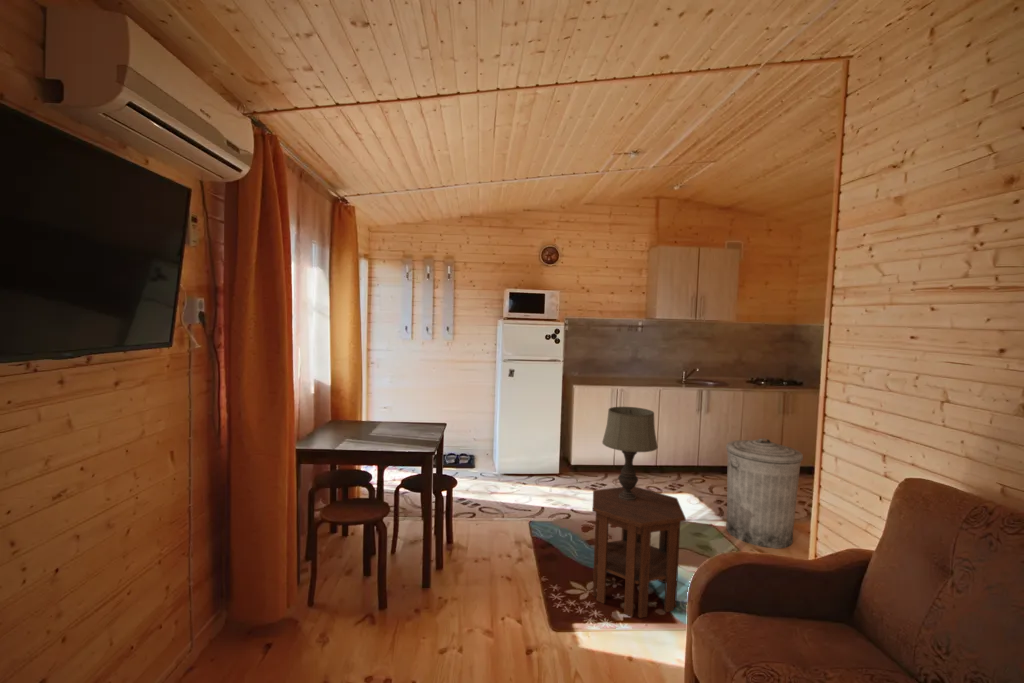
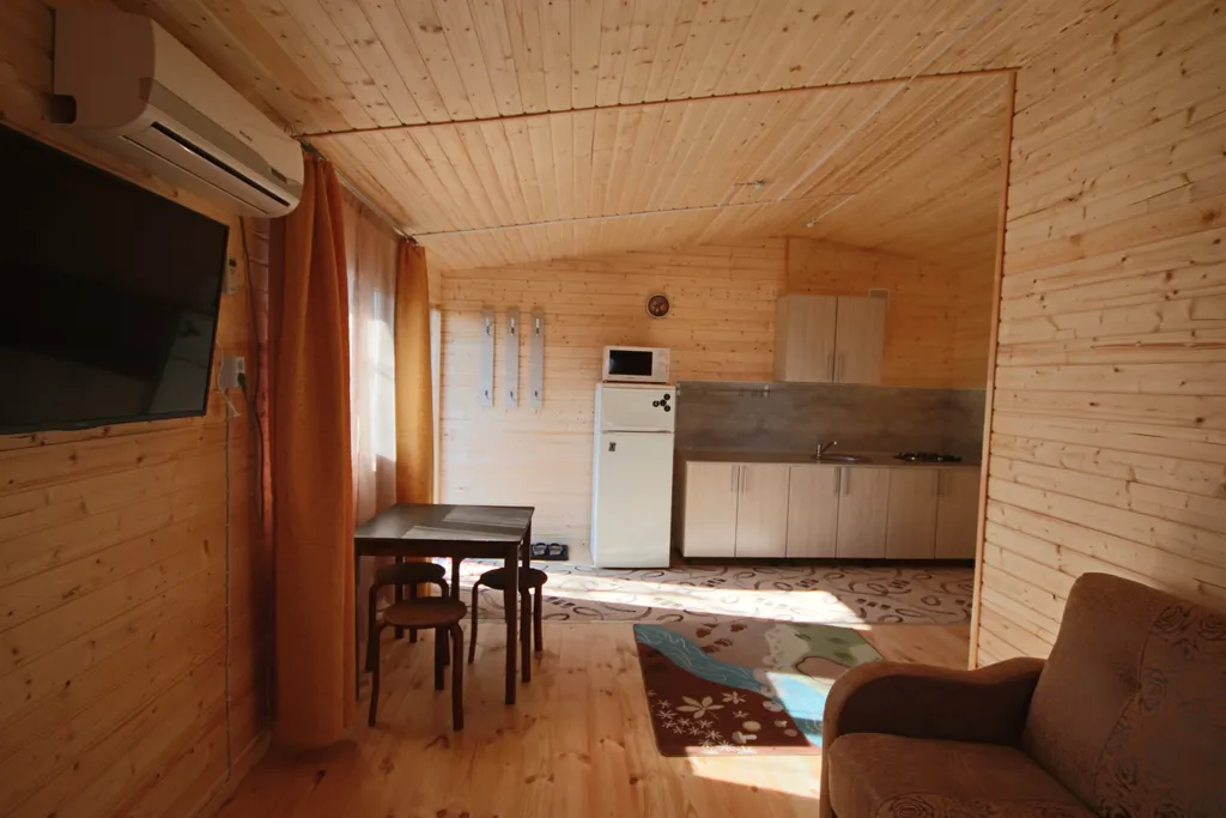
- trash can (761, 486)
- side table (634, 547)
- table lamp (629, 454)
